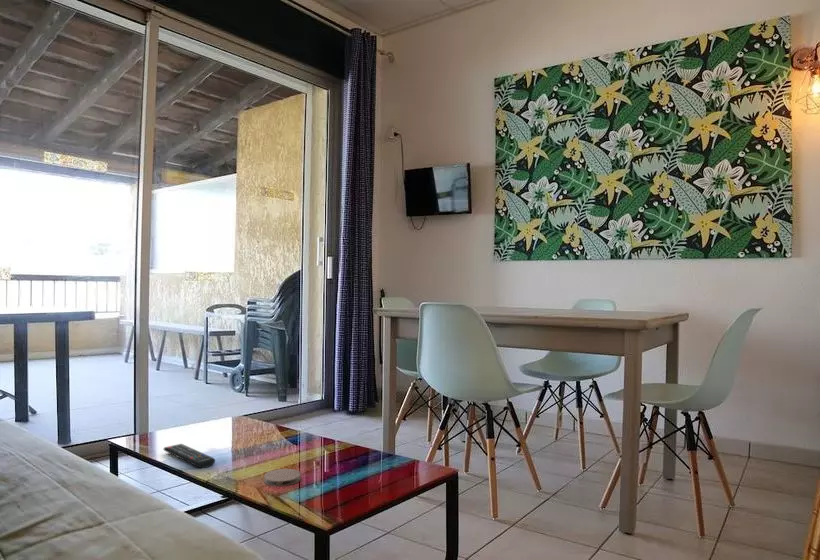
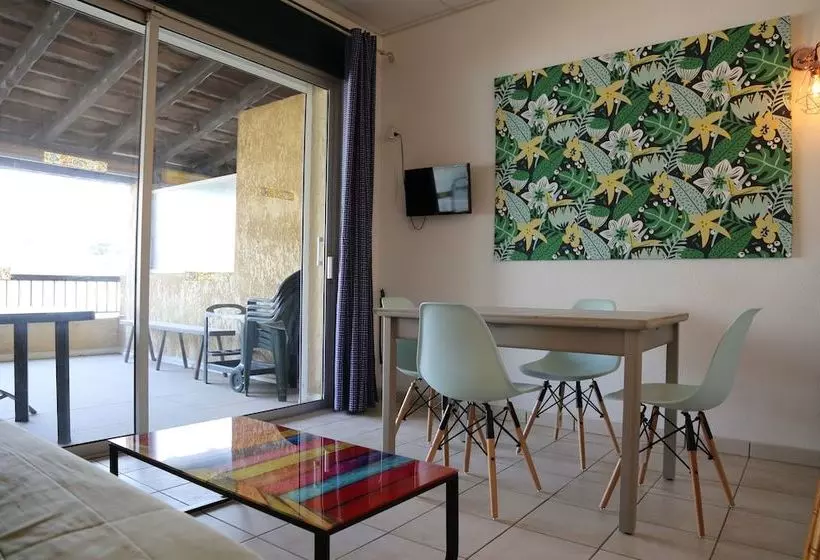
- remote control (188, 455)
- coaster (282, 477)
